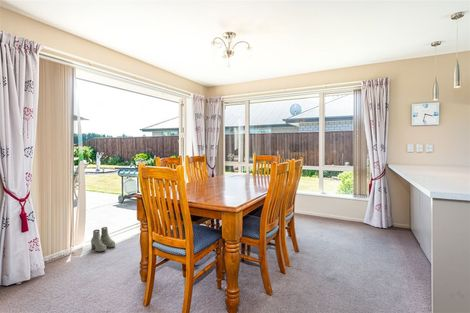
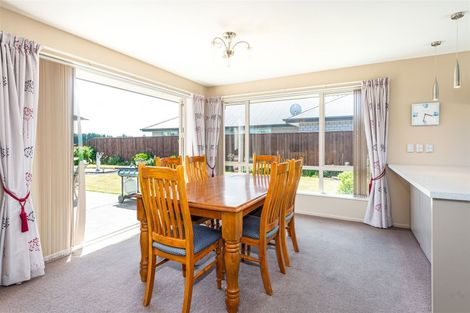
- boots (103, 238)
